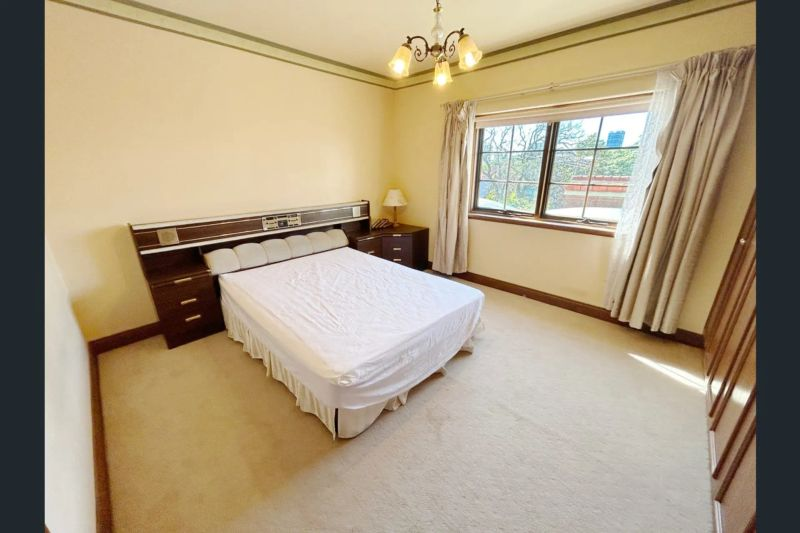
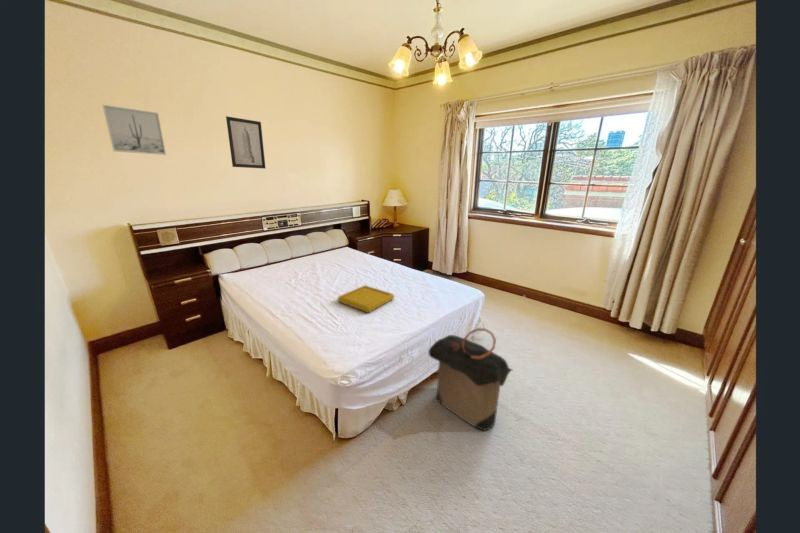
+ laundry hamper (466, 370)
+ wall art (246, 144)
+ wall art (136, 131)
+ serving tray (366, 297)
